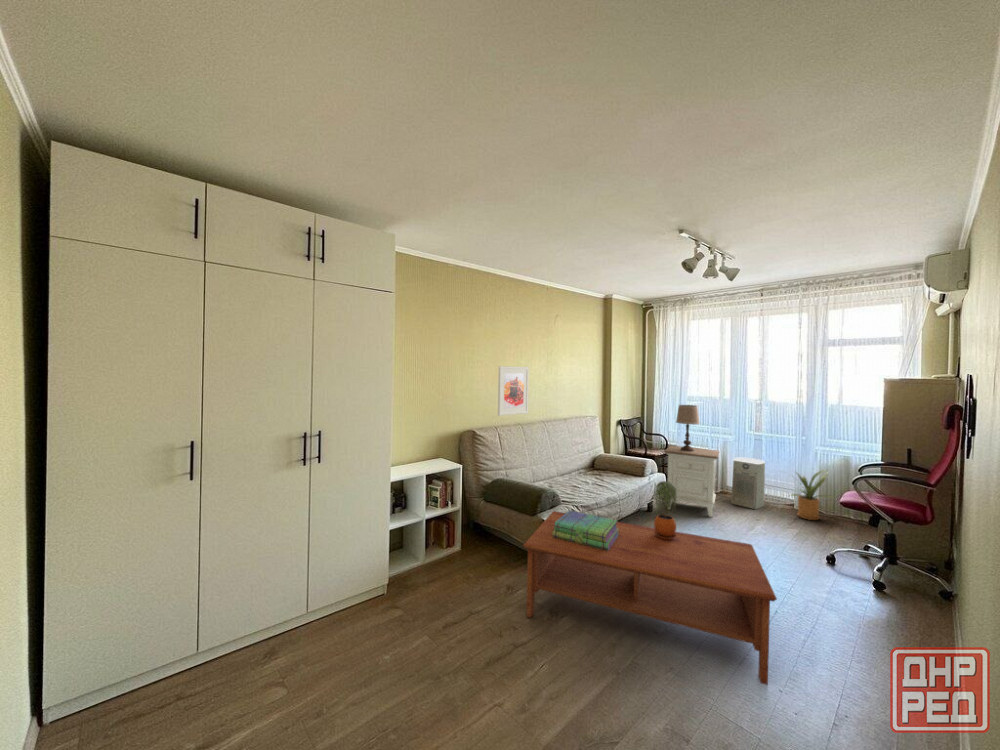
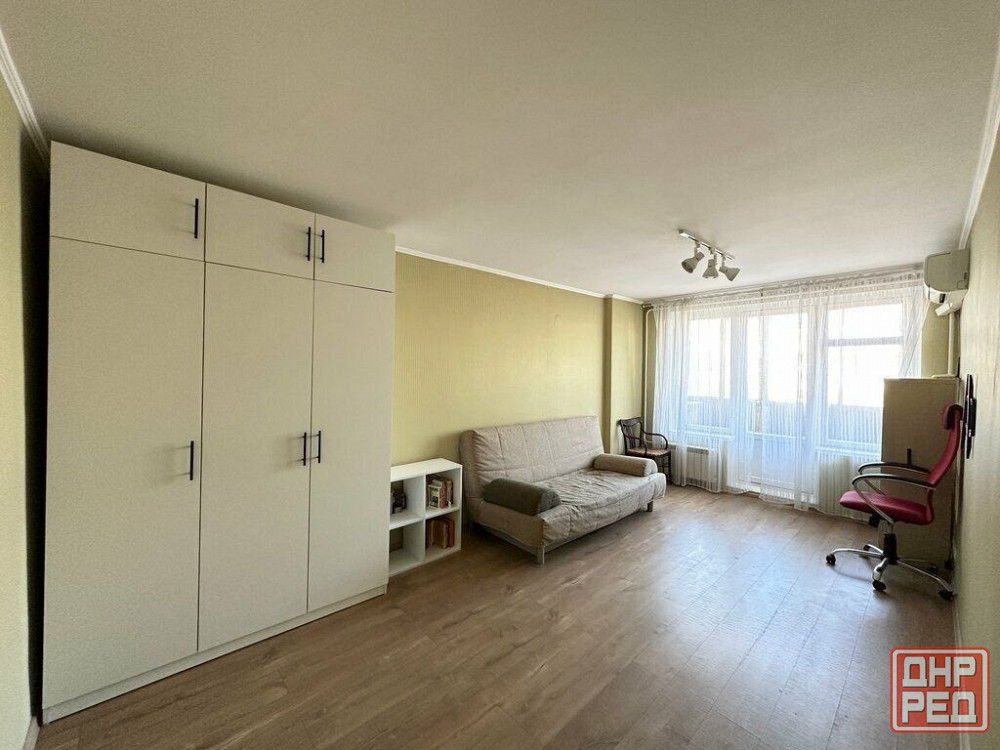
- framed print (513, 390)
- stack of books (586, 528)
- fan (748, 481)
- house plant (808, 491)
- coffee table (638, 580)
- table lamp (687, 427)
- nightstand (691, 479)
- potted plant (664, 508)
